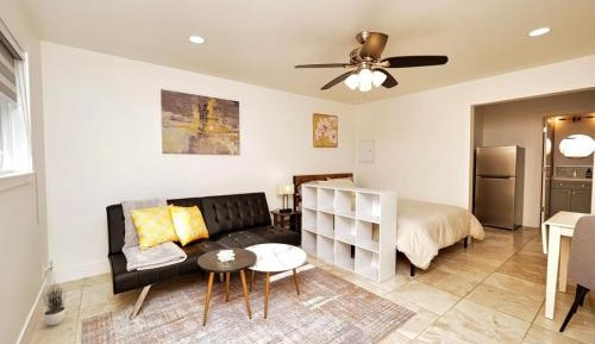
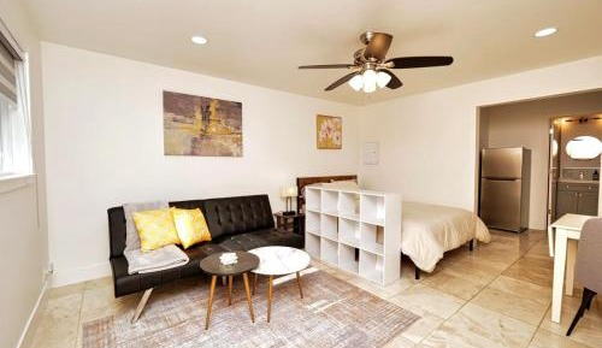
- potted plant (56, 296)
